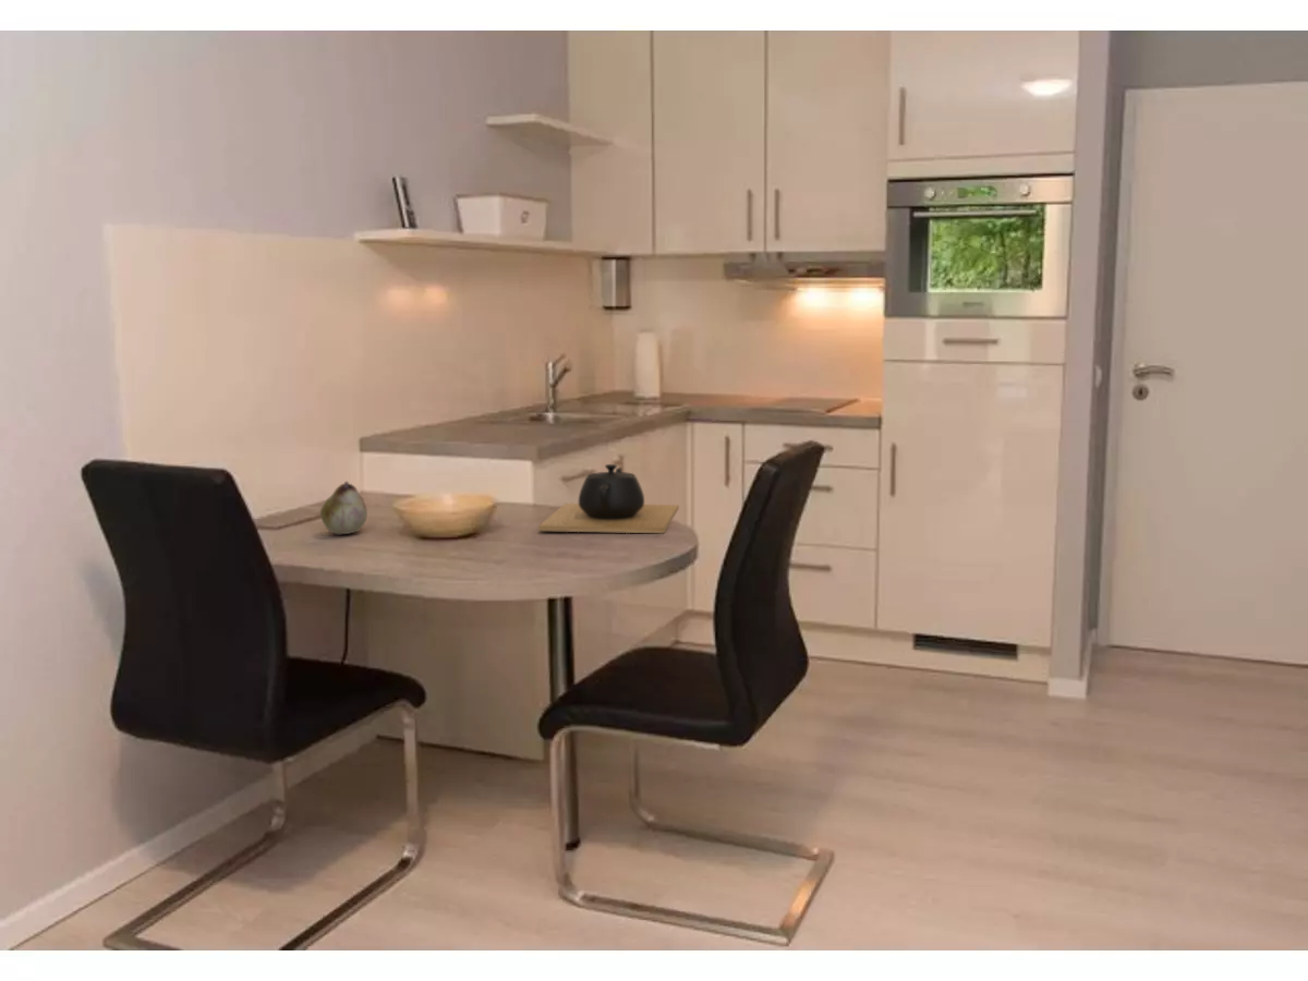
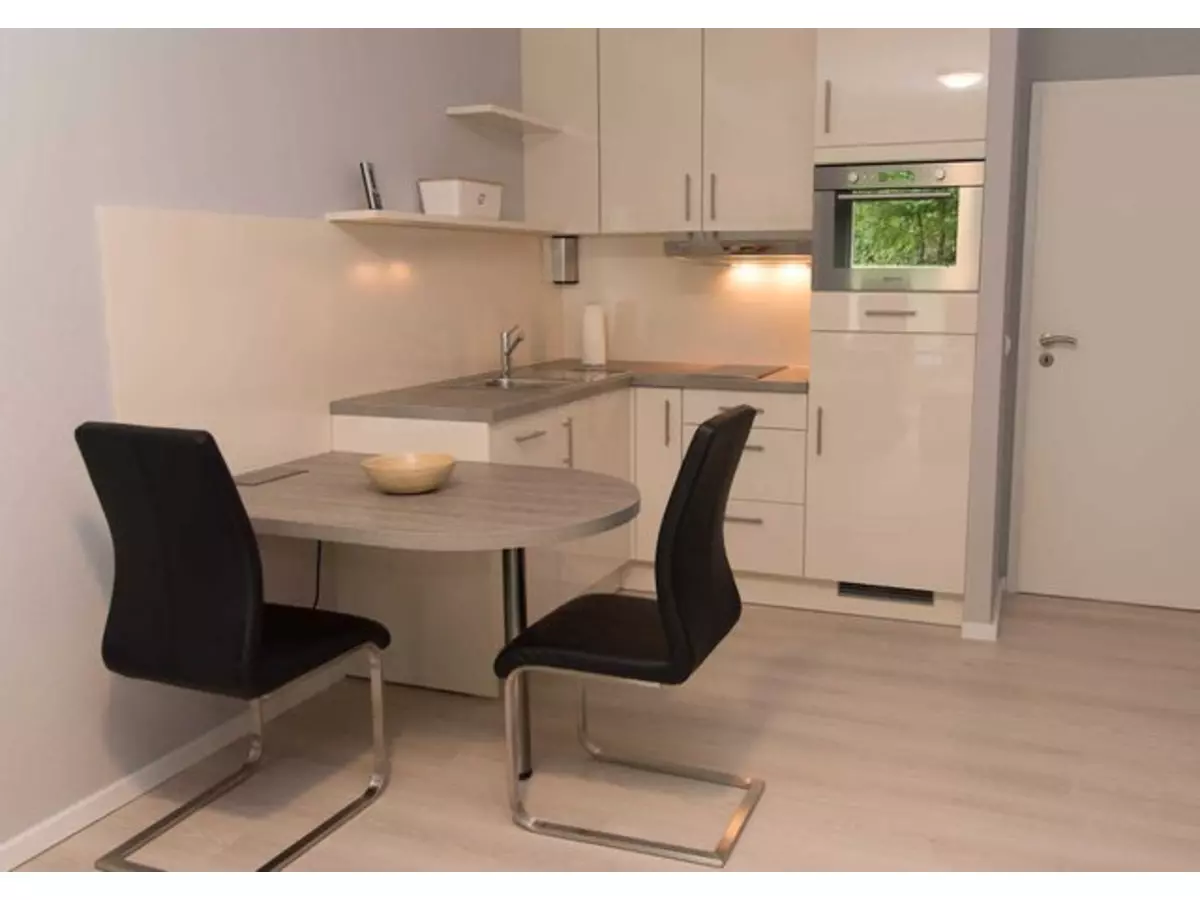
- teapot (611, 492)
- fruit (342, 506)
